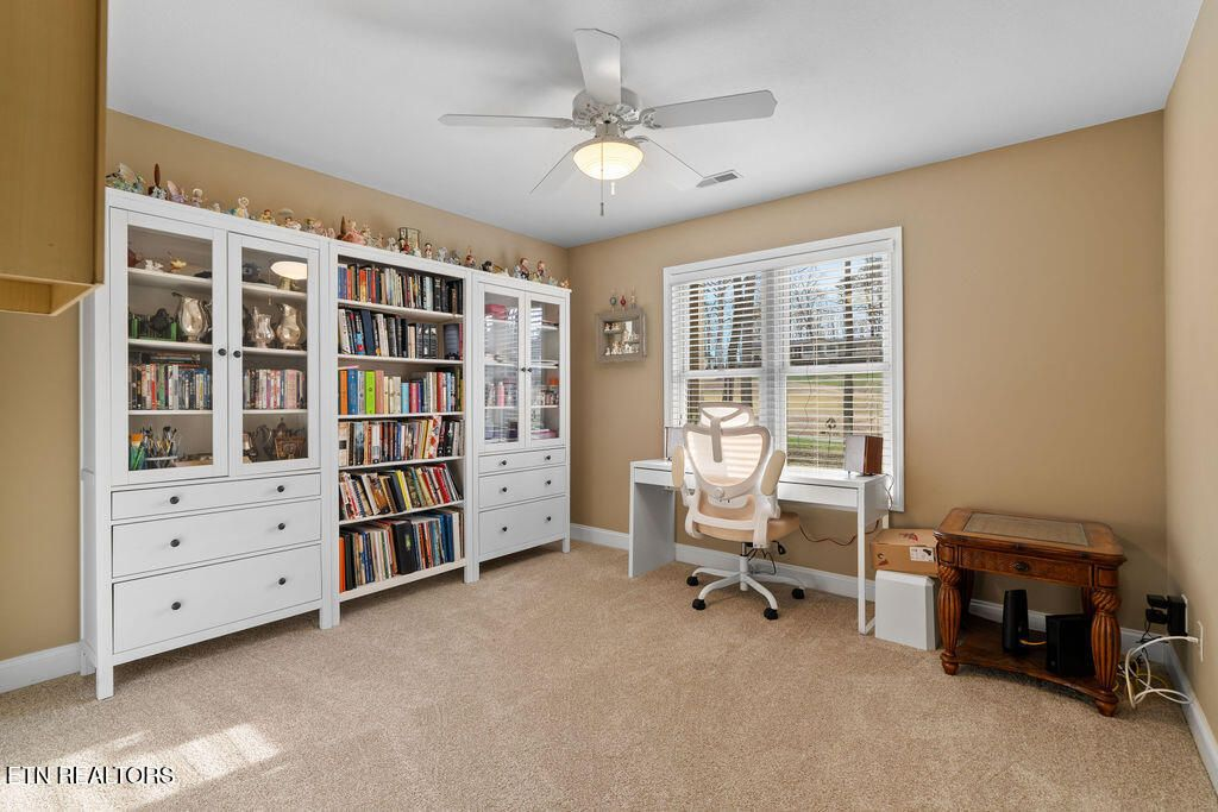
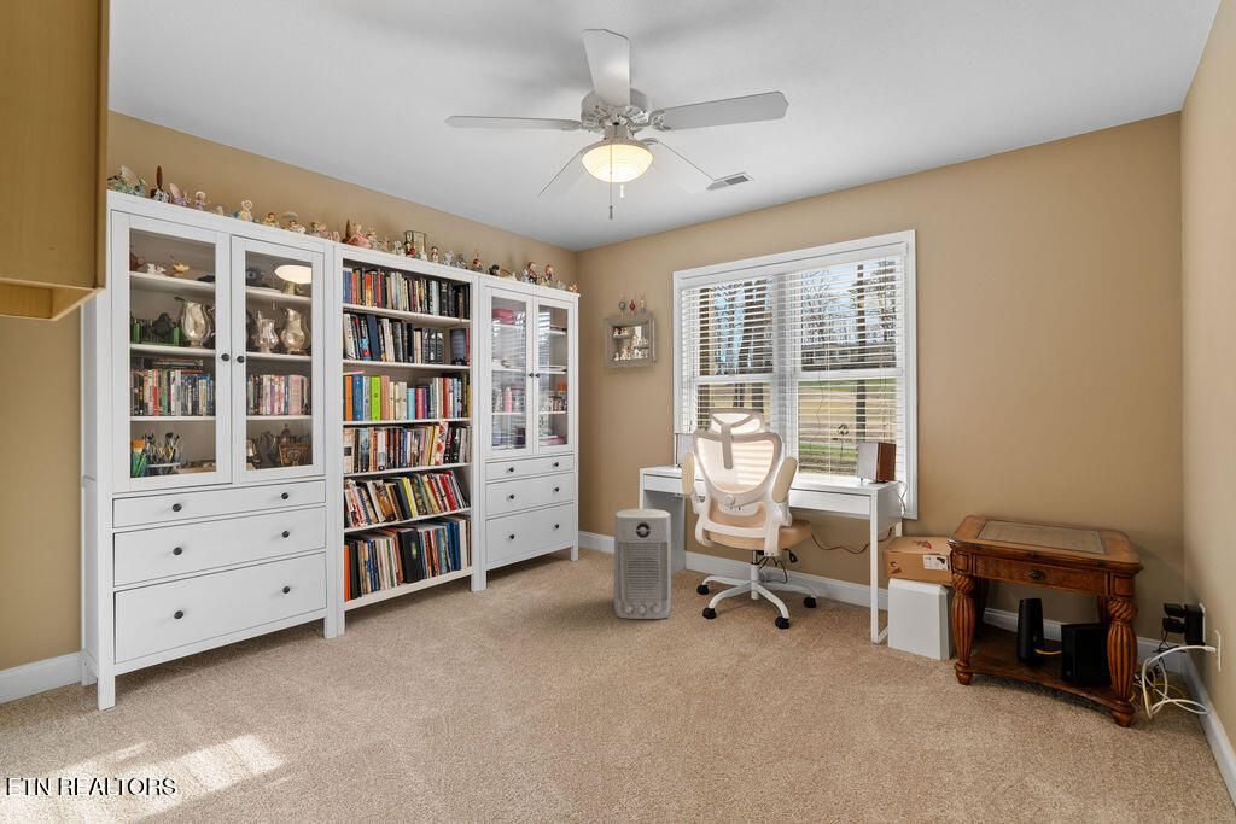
+ air purifier (642, 560)
